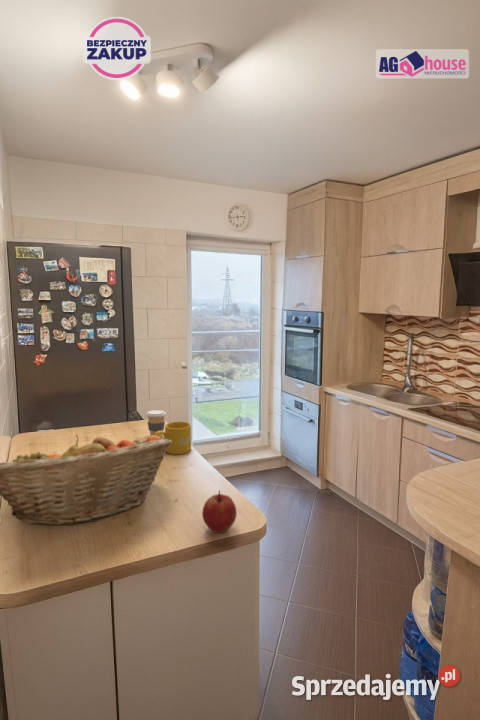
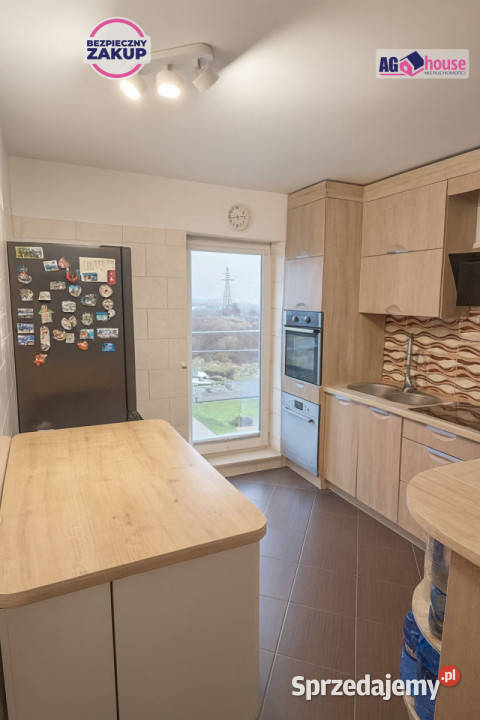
- fruit basket (82, 468)
- apple (219, 510)
- coffee cup (156, 424)
- mug (173, 438)
